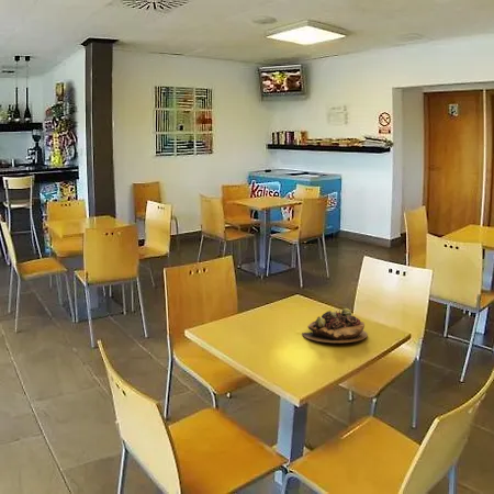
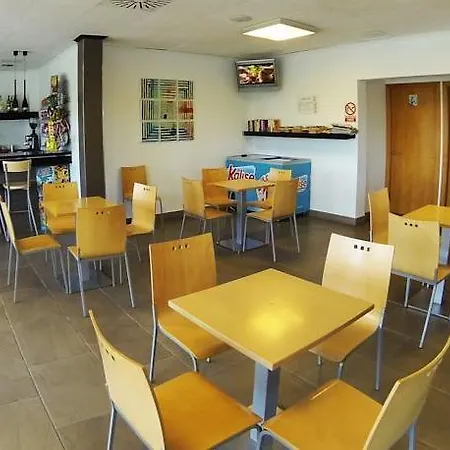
- succulent plant (334, 322)
